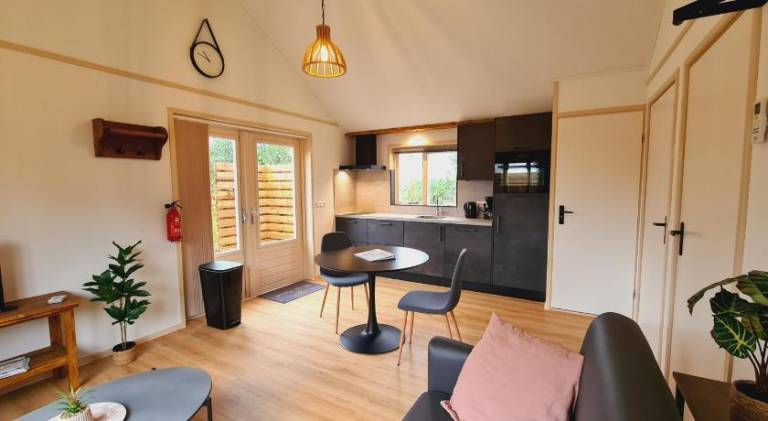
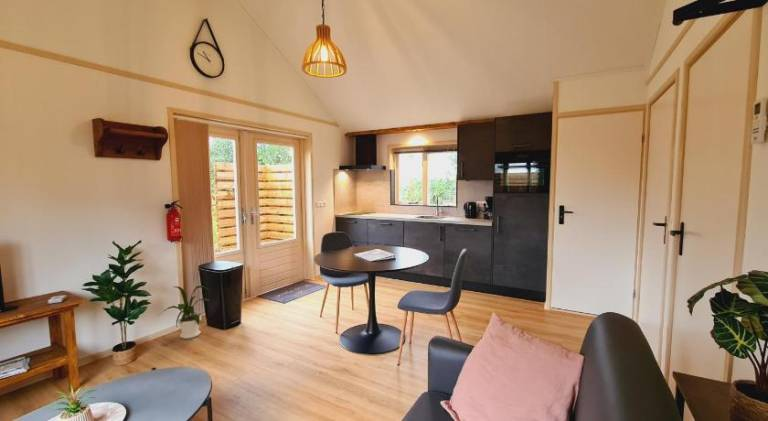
+ house plant (188, 309)
